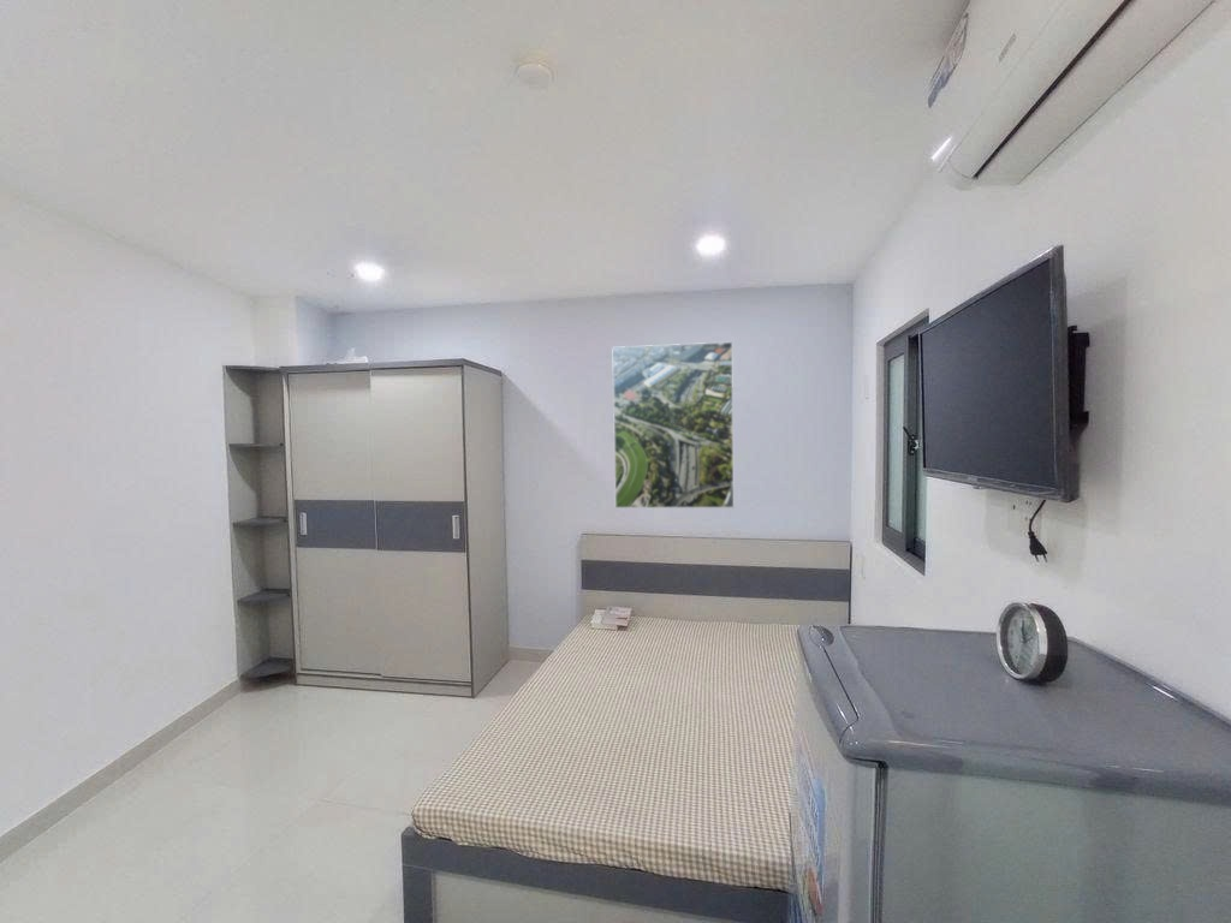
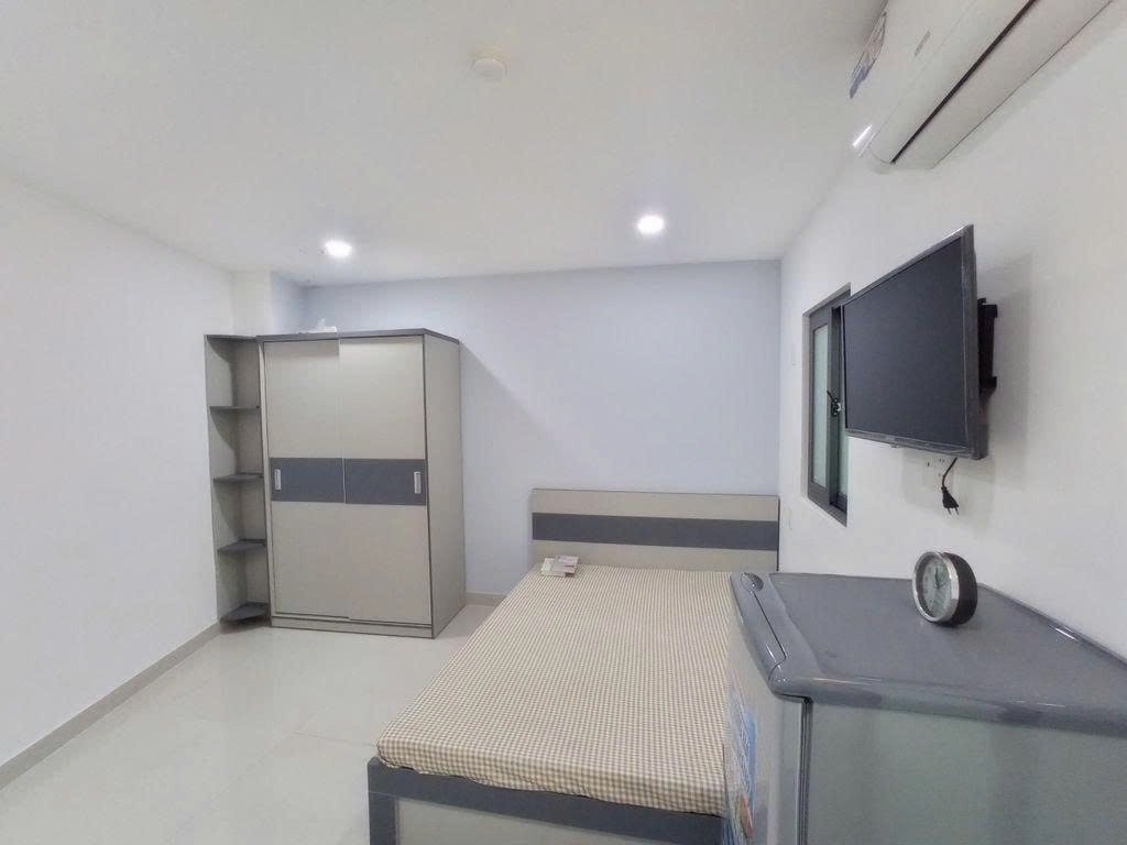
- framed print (672, 427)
